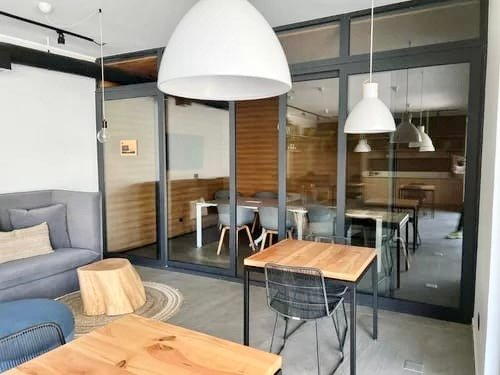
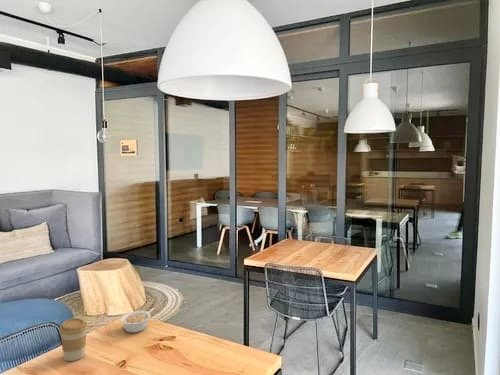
+ coffee cup (73, 338)
+ legume (136, 320)
